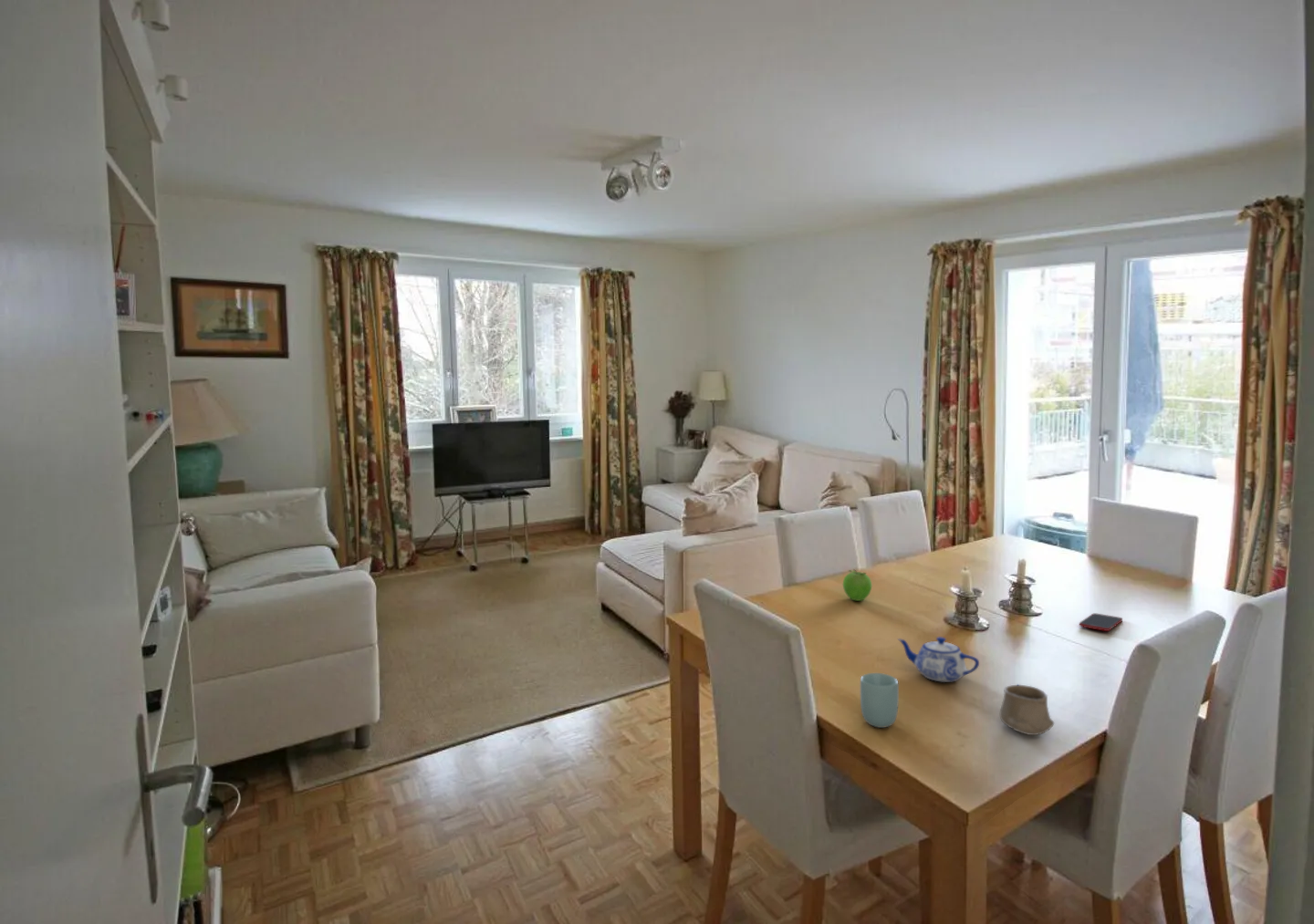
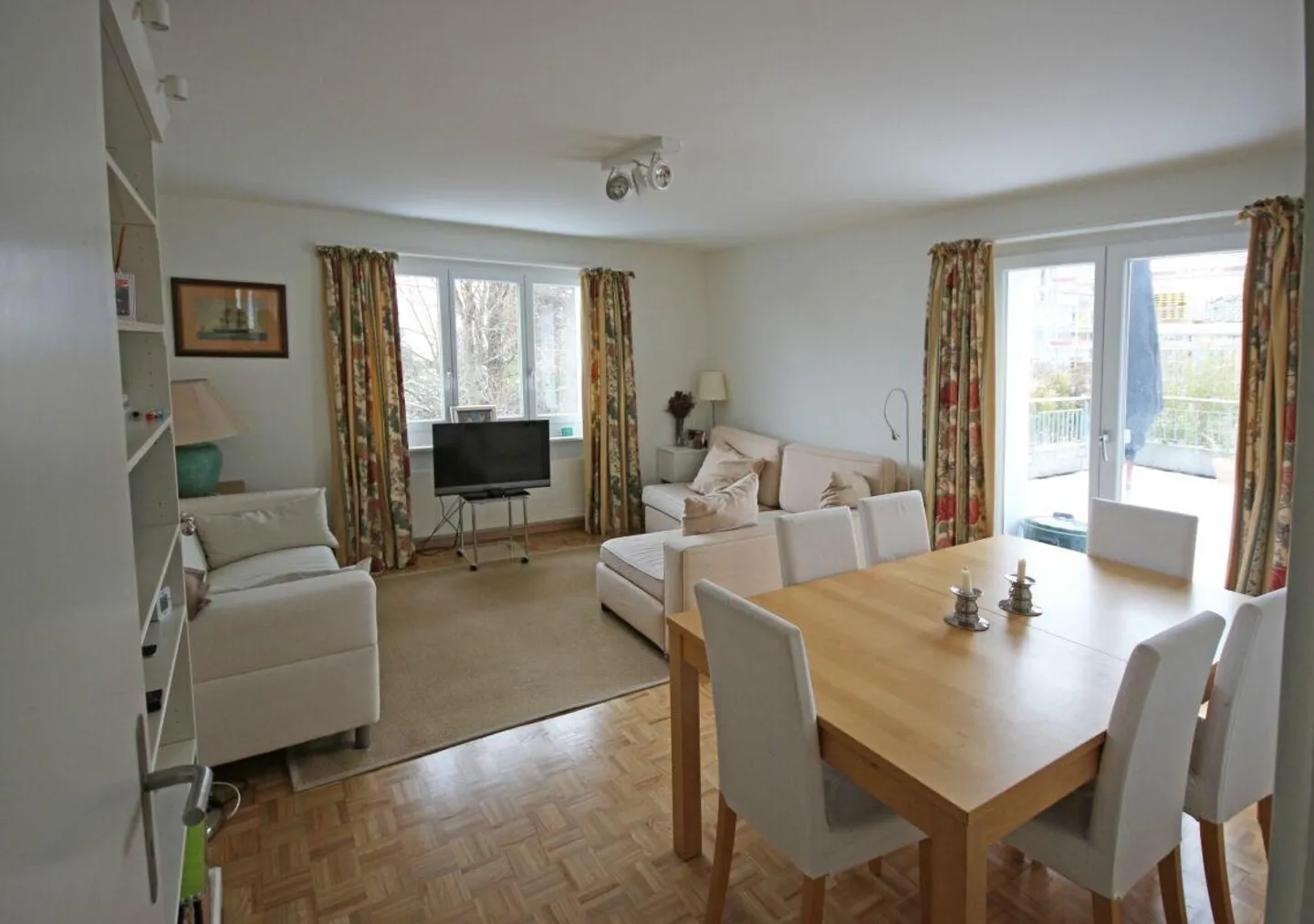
- cell phone (1100, 622)
- fruit (857, 584)
- teapot (936, 656)
- cup (879, 701)
- cup (1025, 711)
